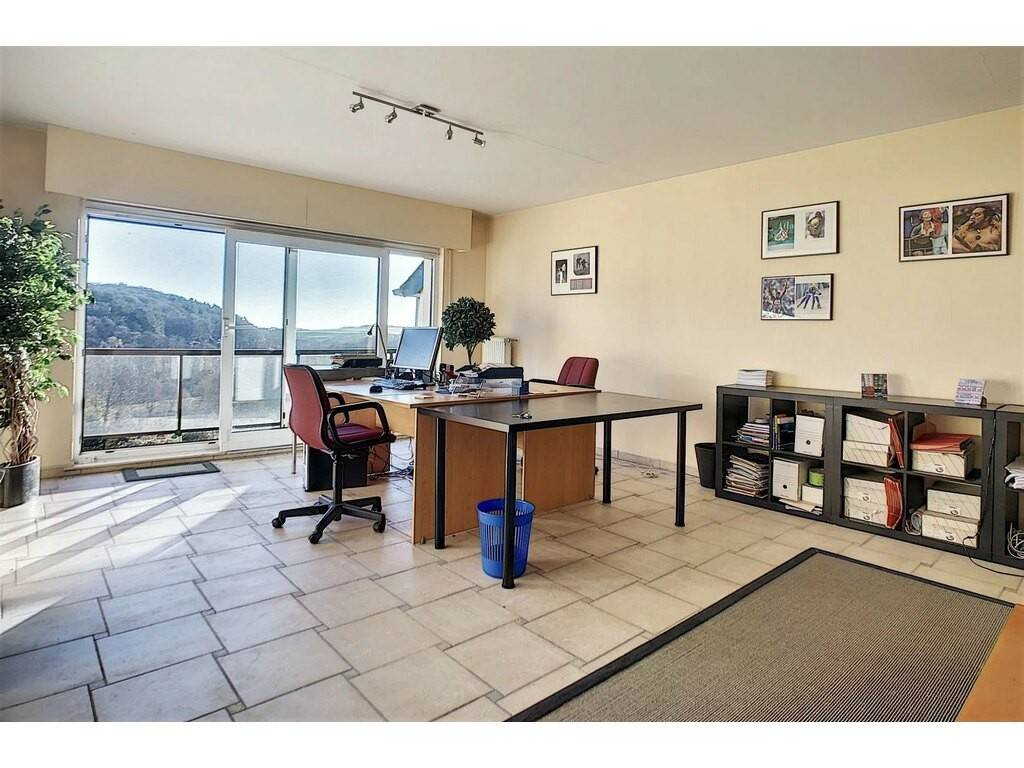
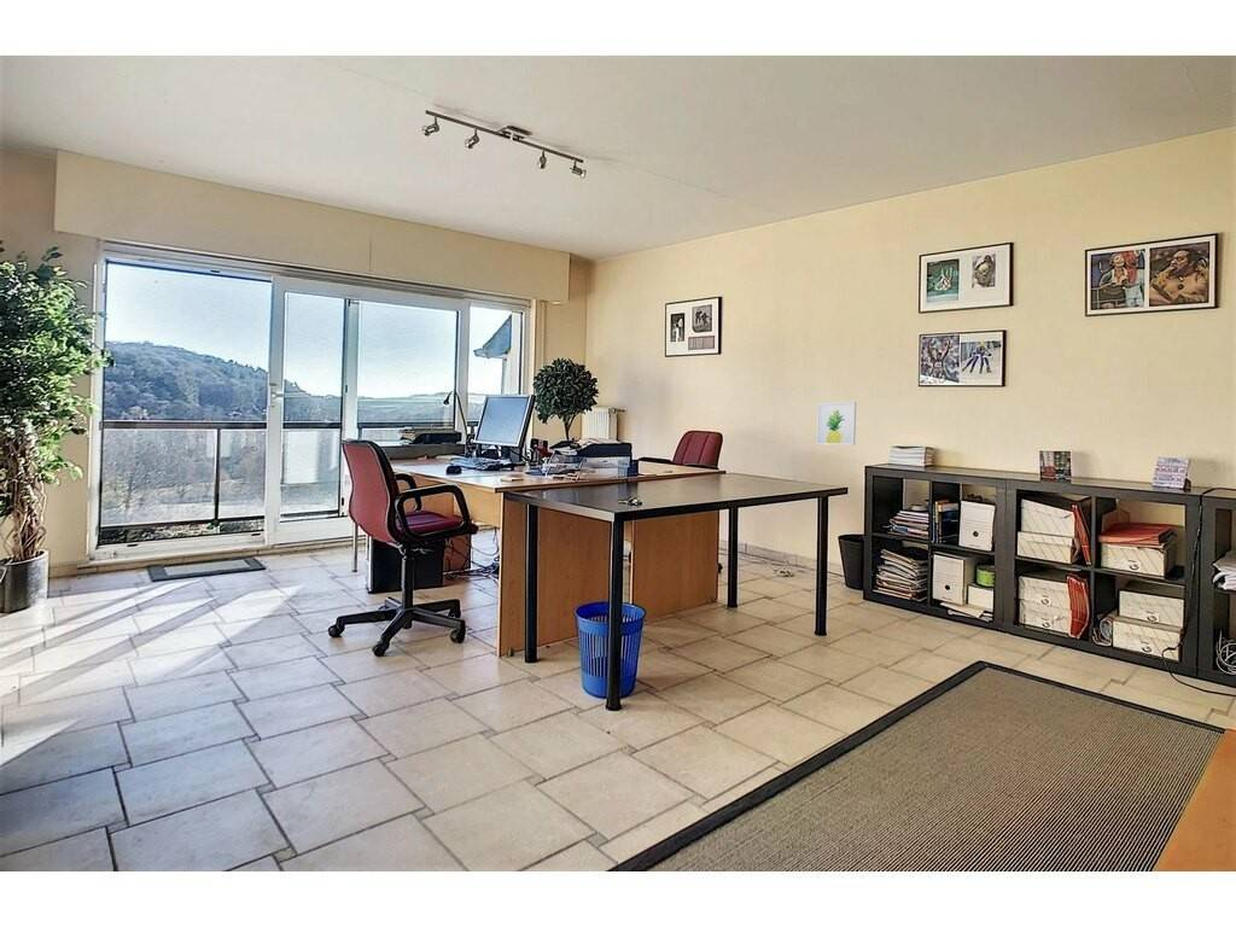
+ wall art (835, 424)
